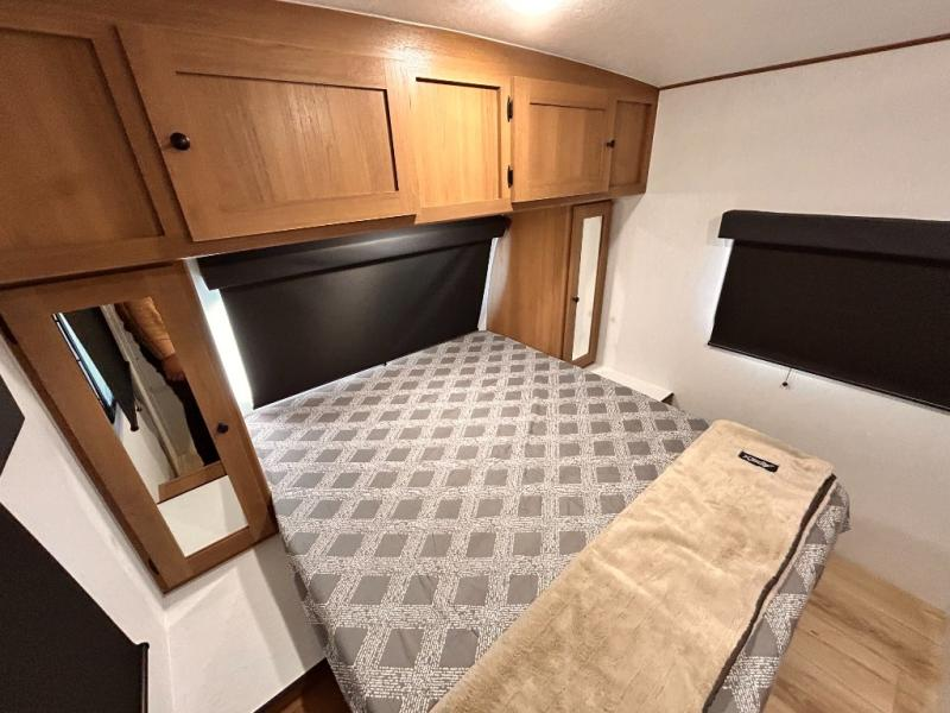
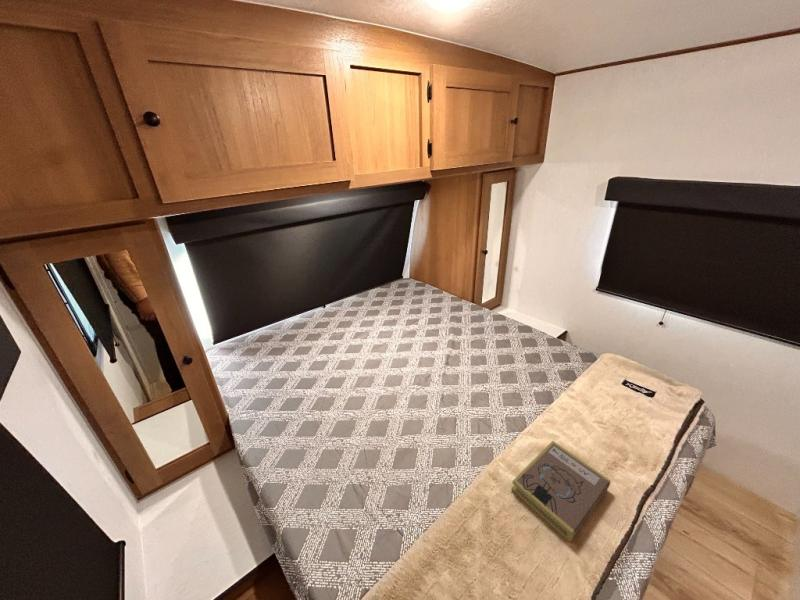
+ book (560, 485)
